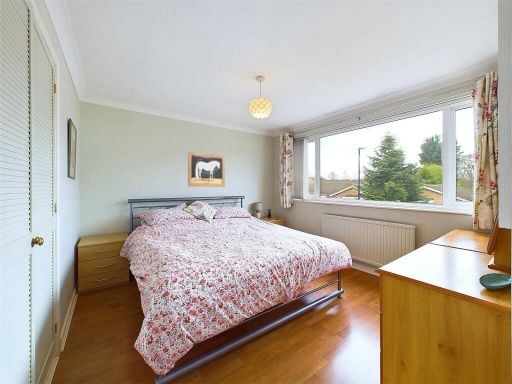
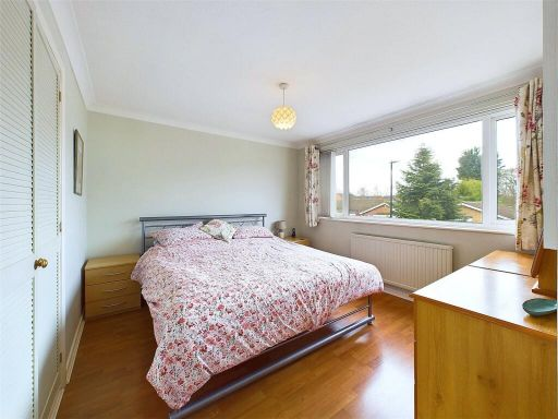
- wall art (207, 170)
